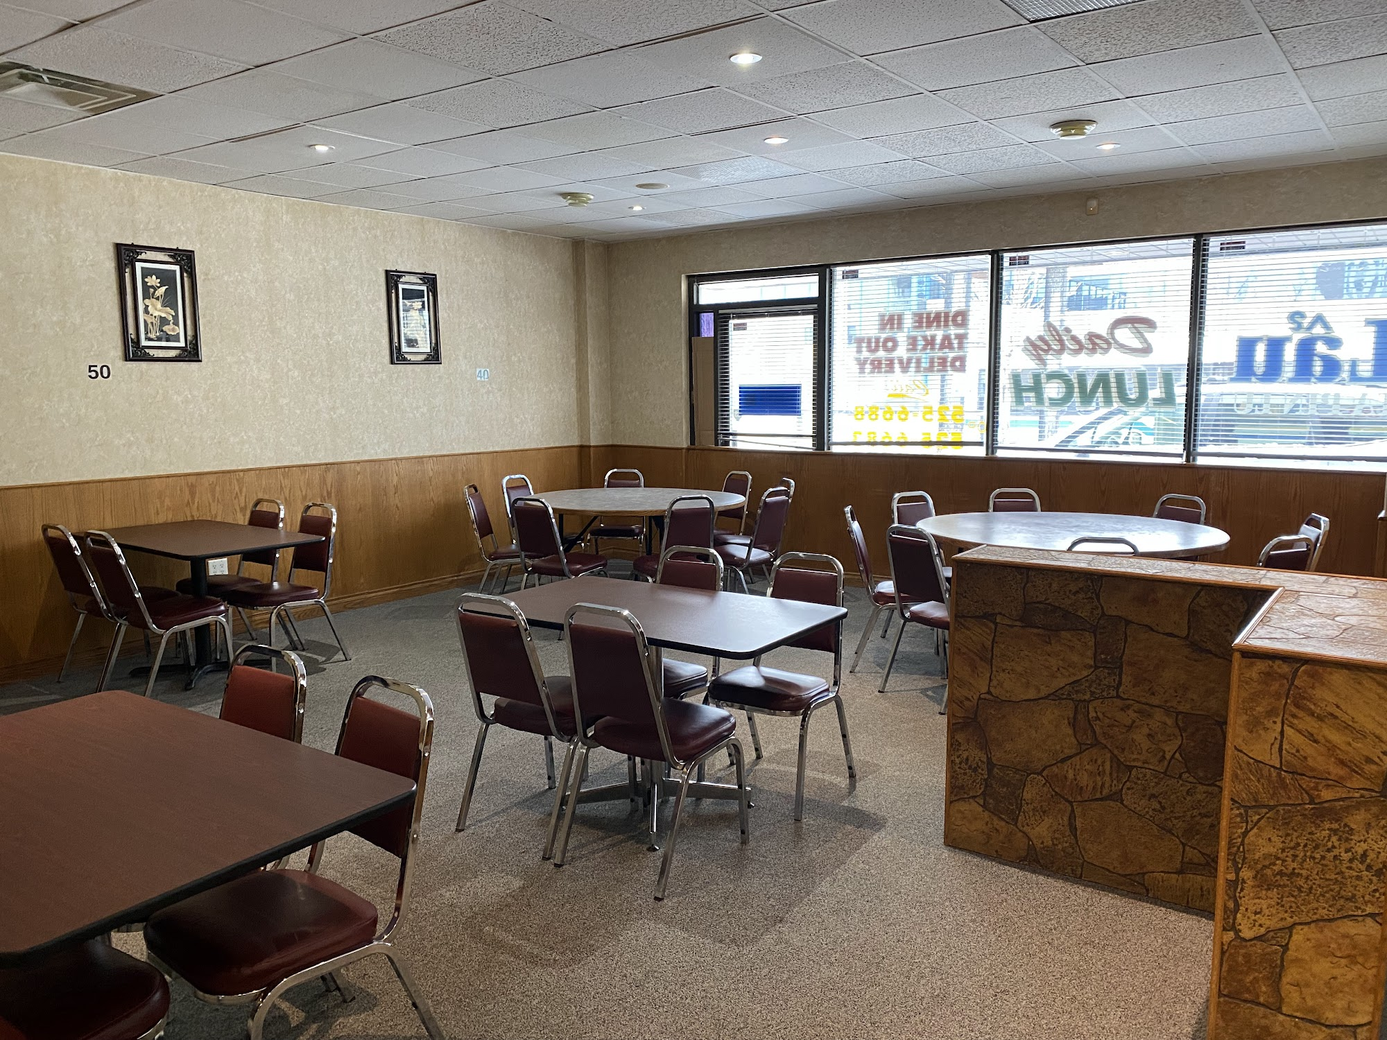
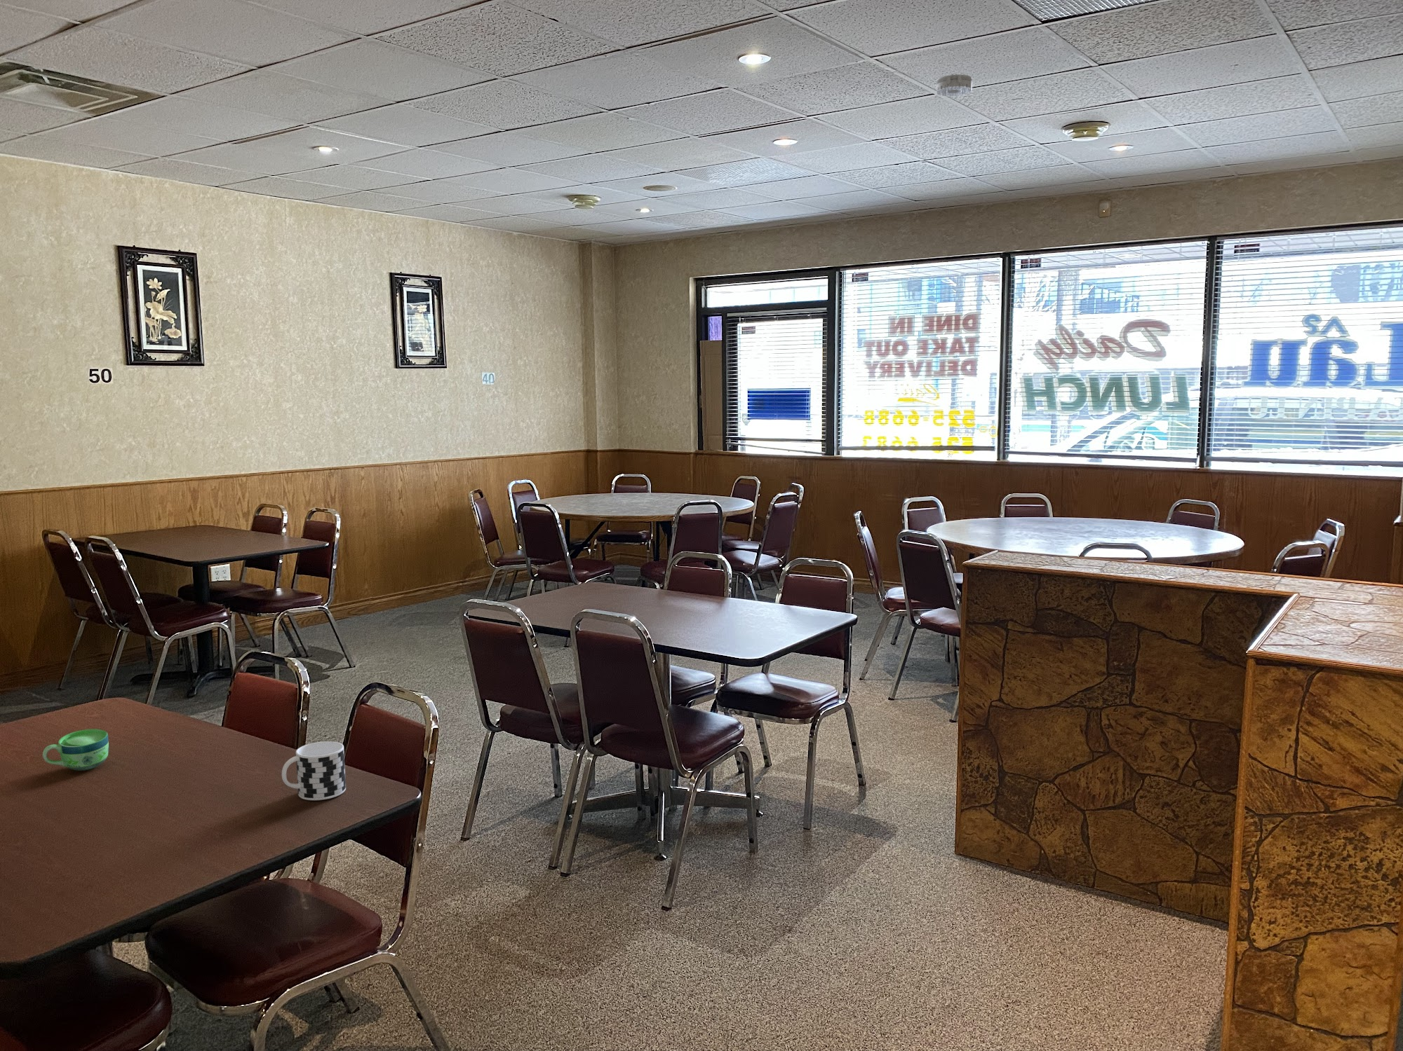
+ cup (77, 753)
+ cup (313, 772)
+ smoke detector (954, 85)
